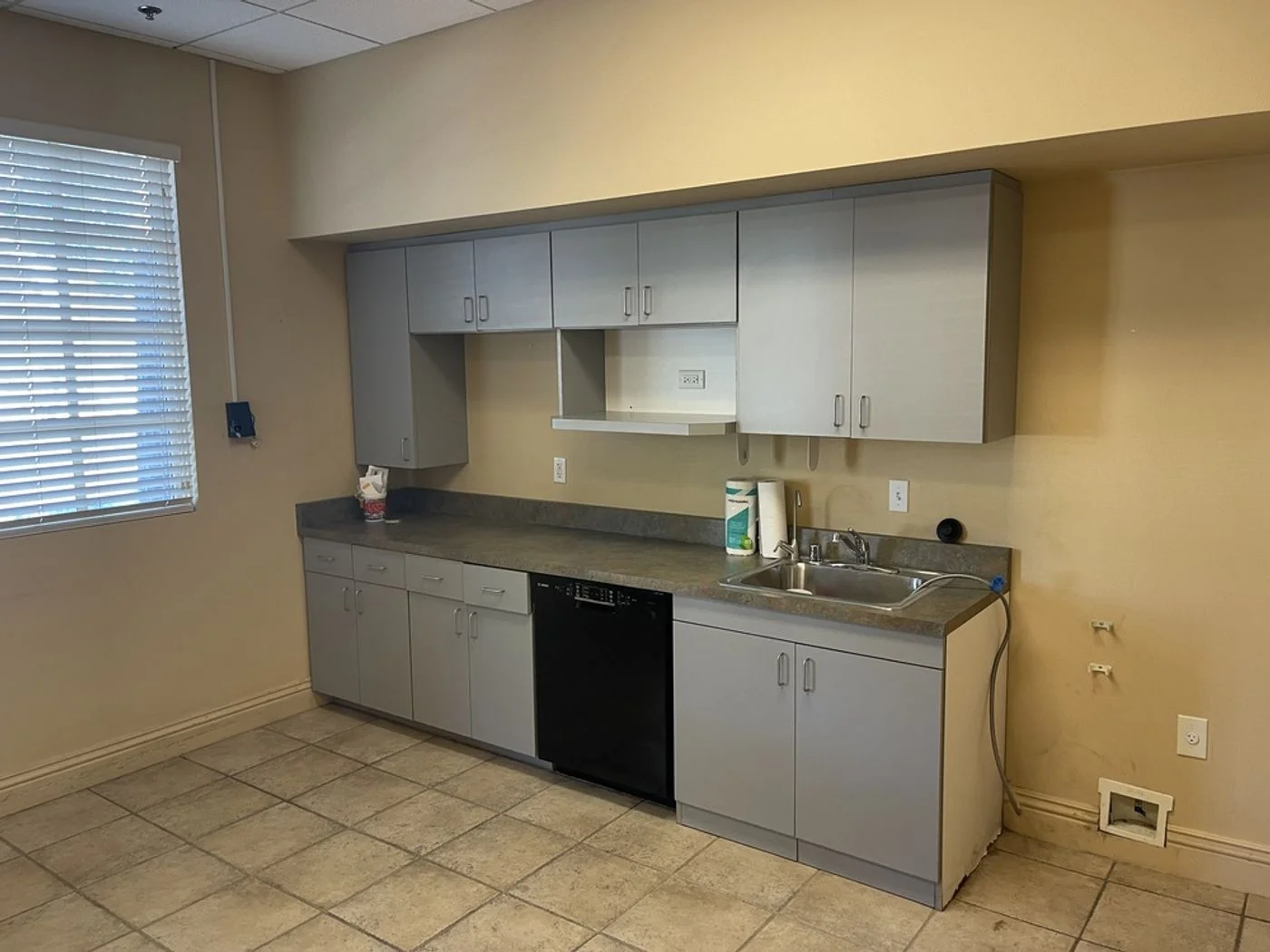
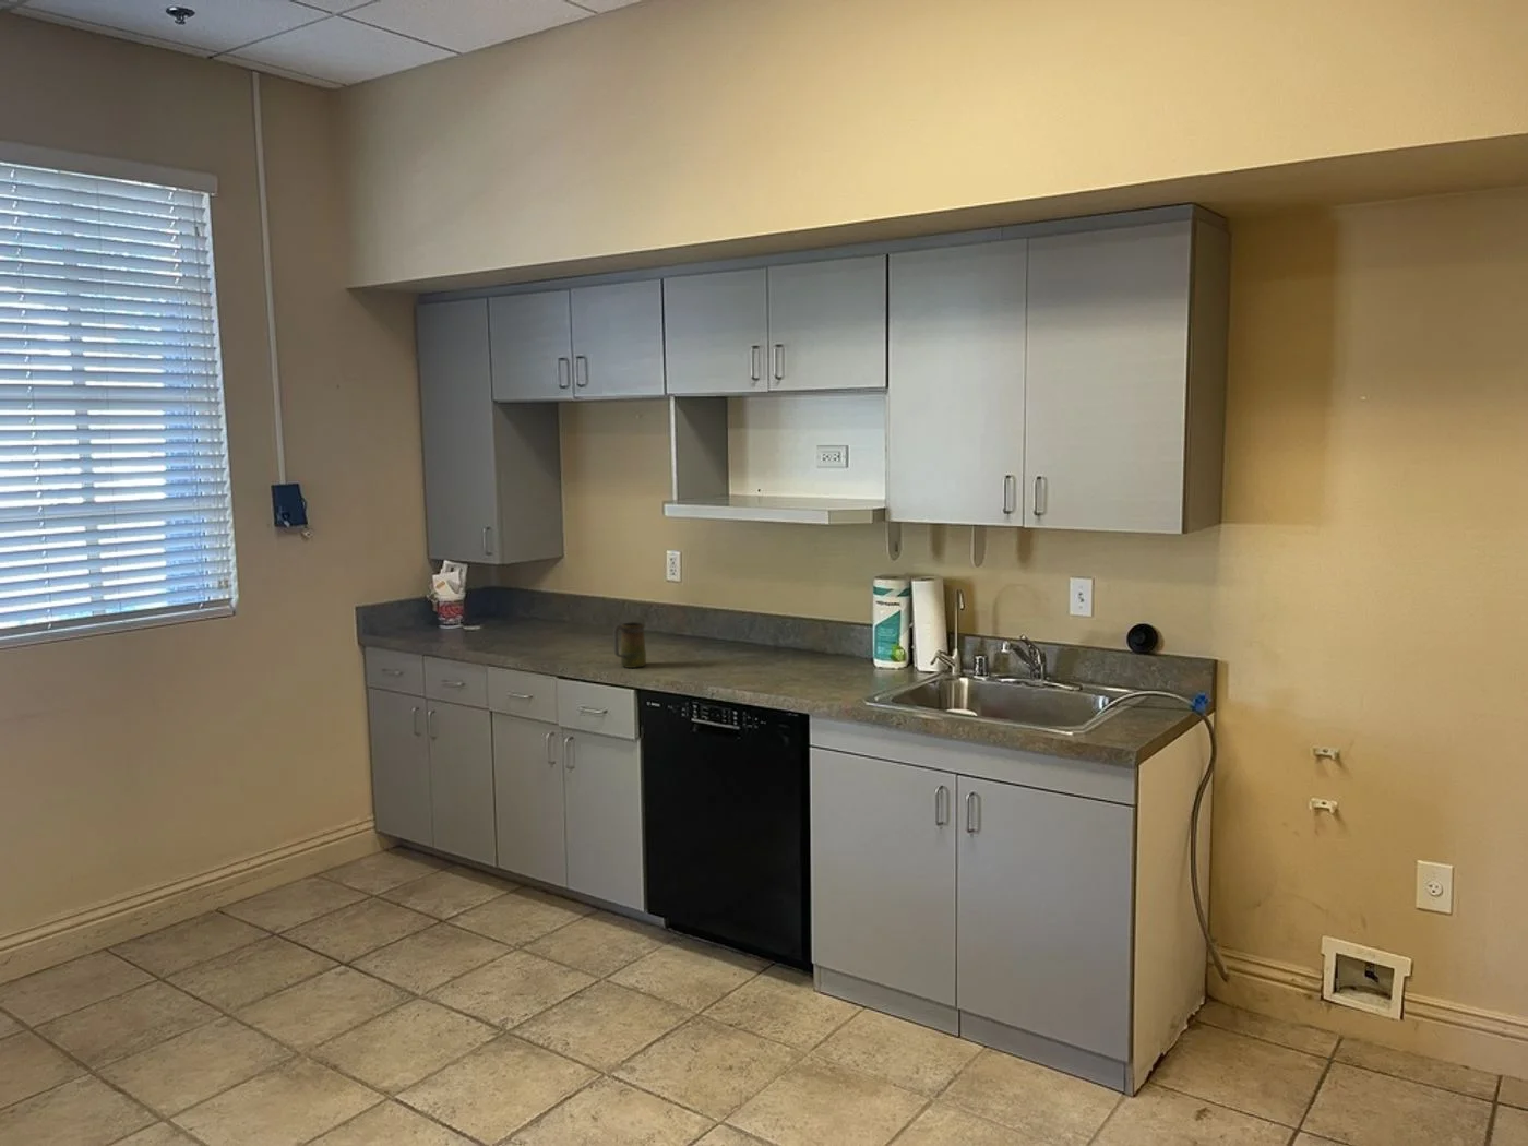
+ mug (628, 644)
